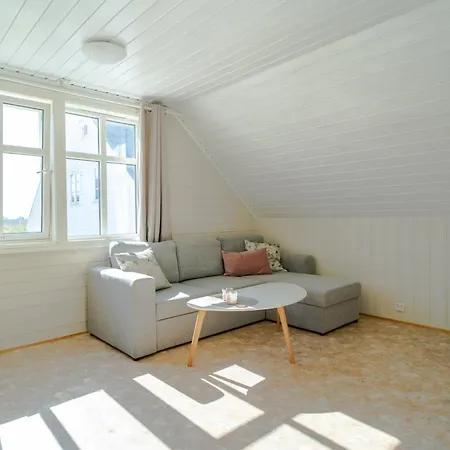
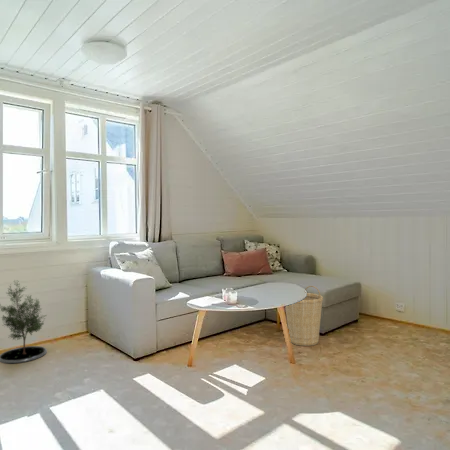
+ basket (303, 314)
+ potted tree (24, 317)
